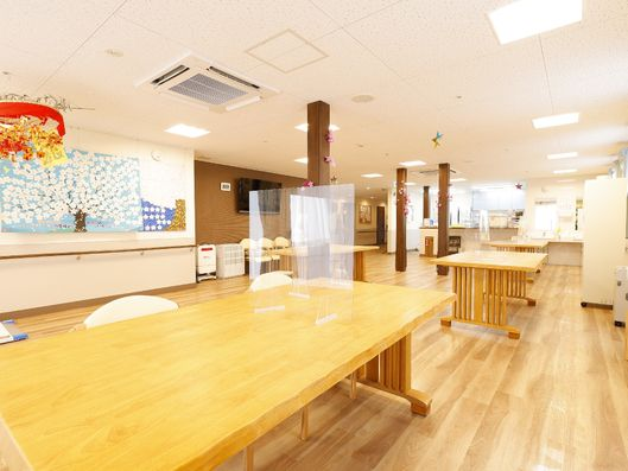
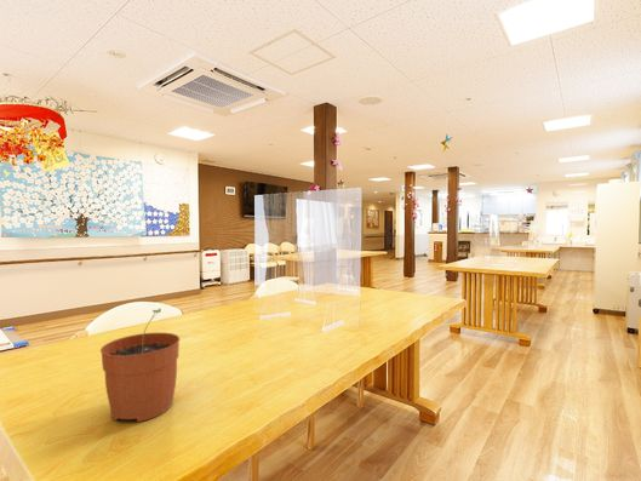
+ plant pot (142, 359)
